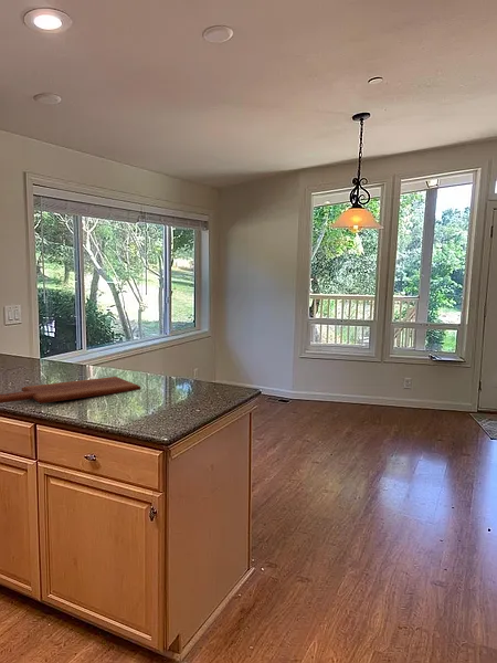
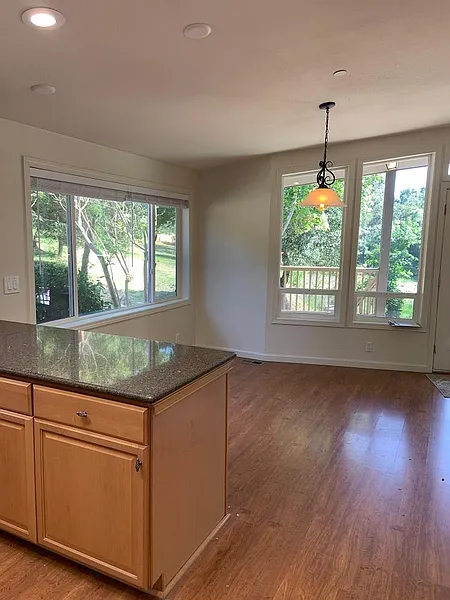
- cutting board (78, 389)
